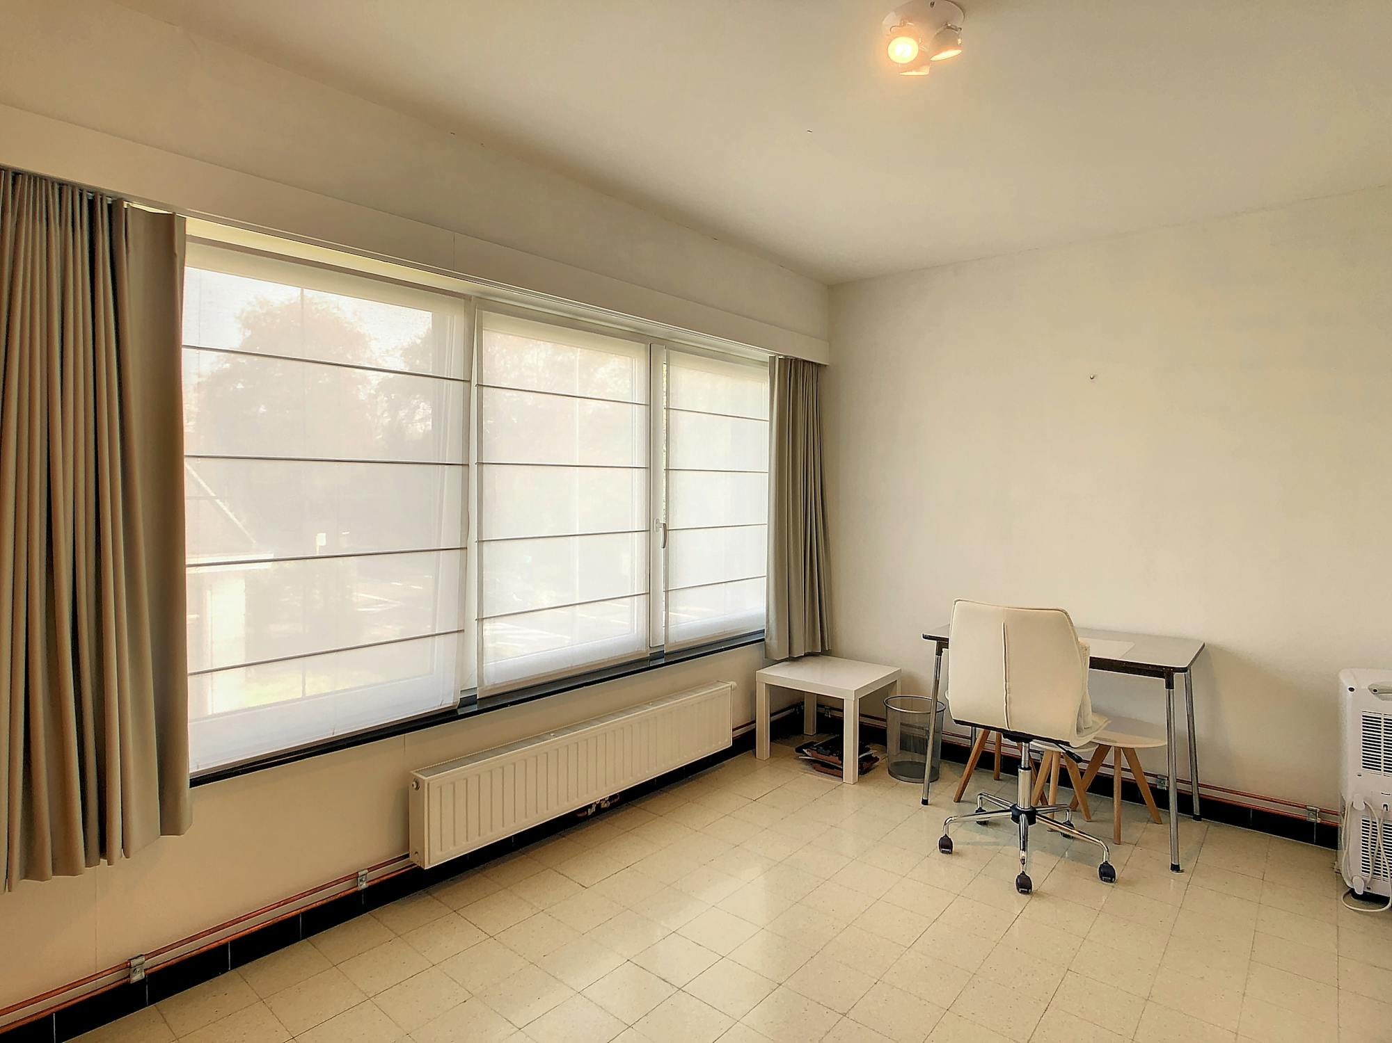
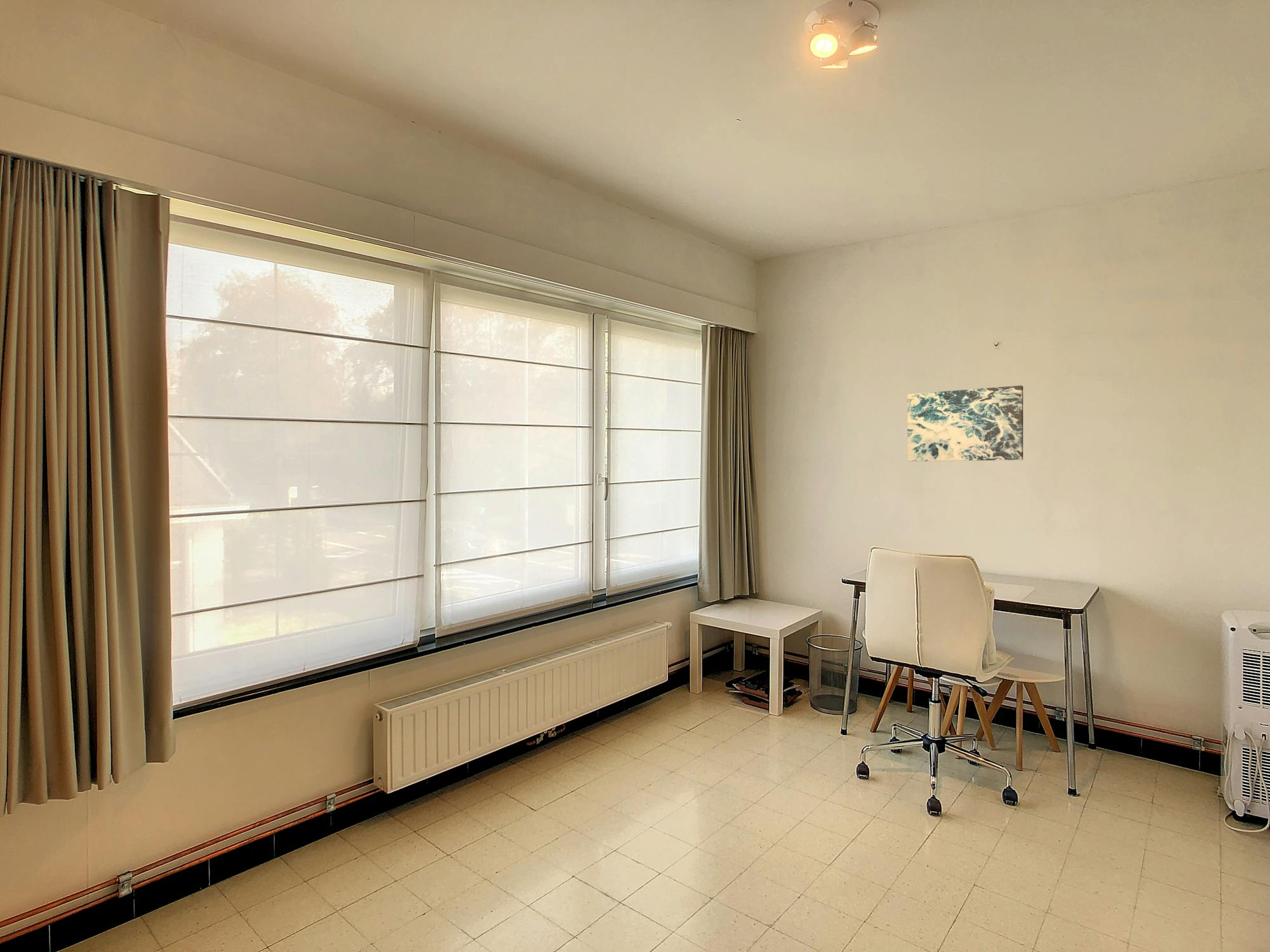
+ wall art (962, 425)
